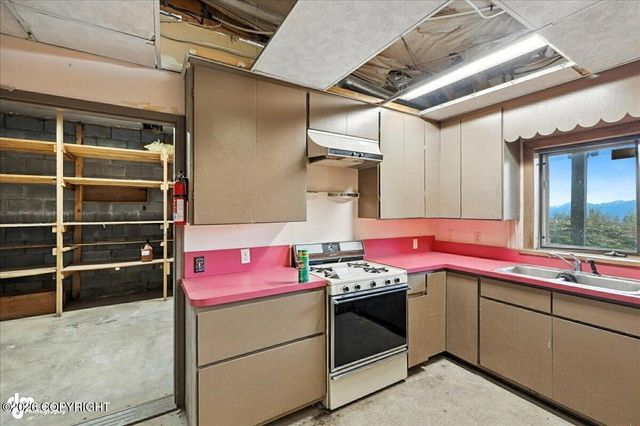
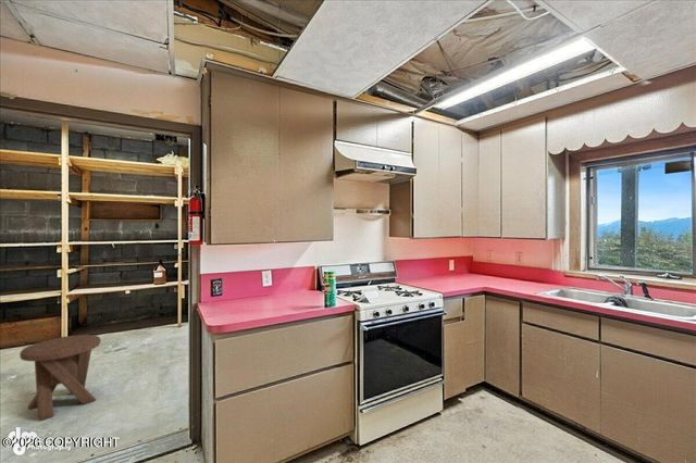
+ music stool (62, 373)
